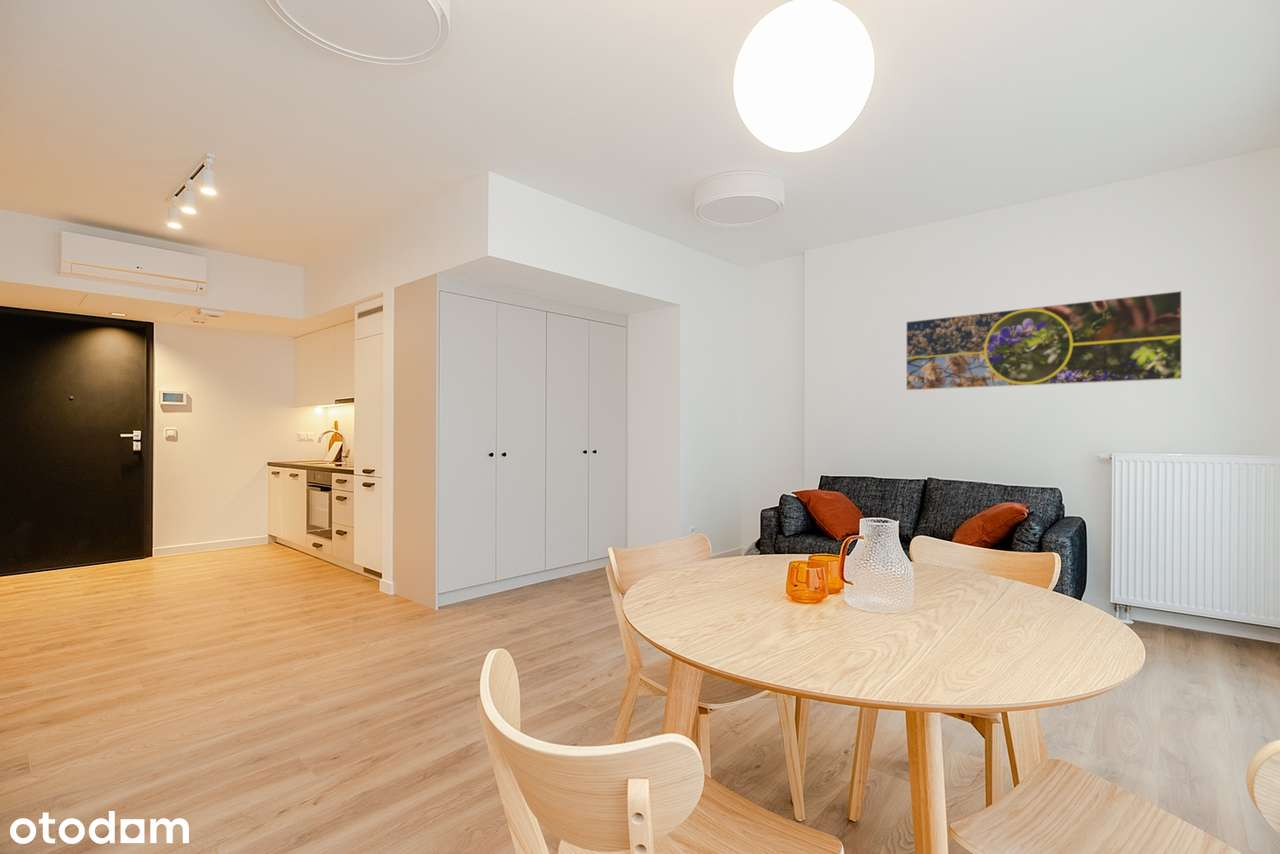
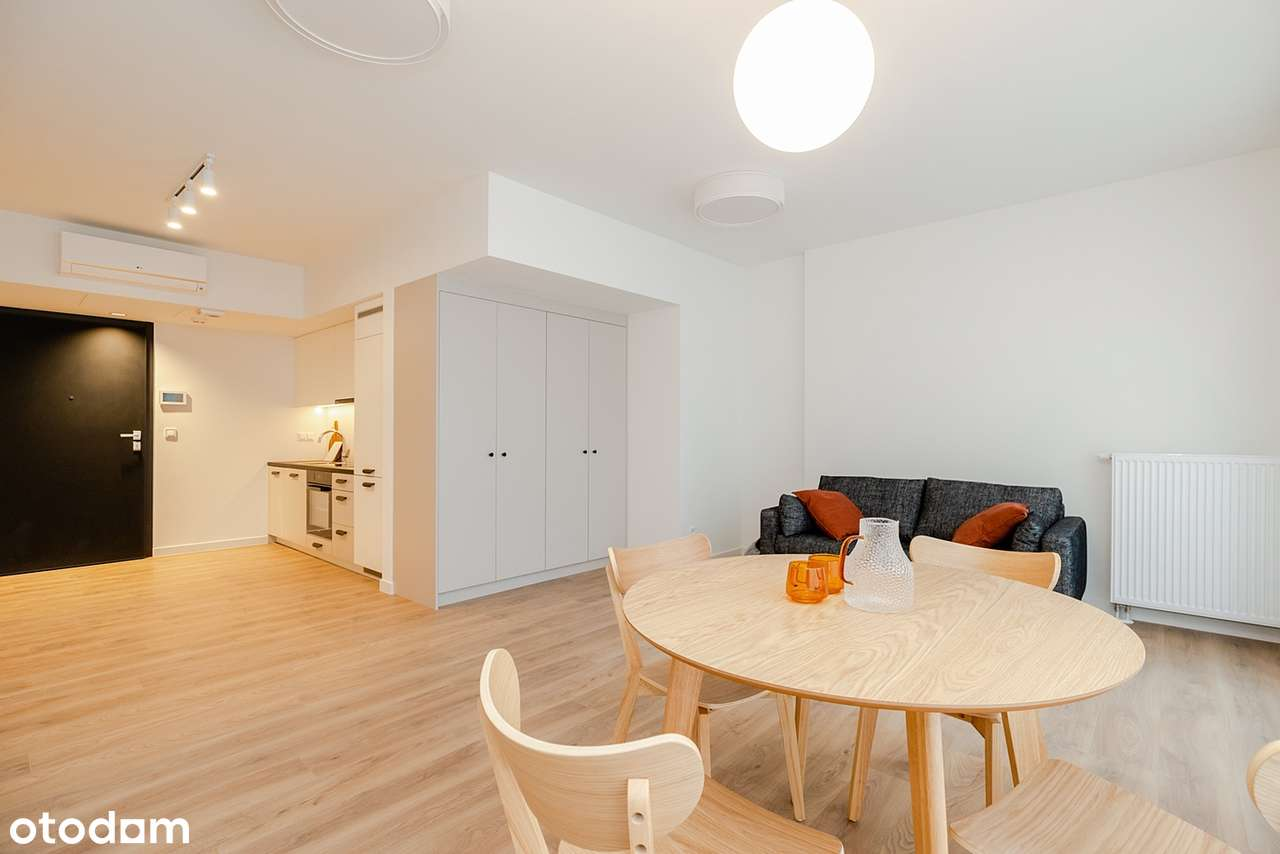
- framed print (1027, 346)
